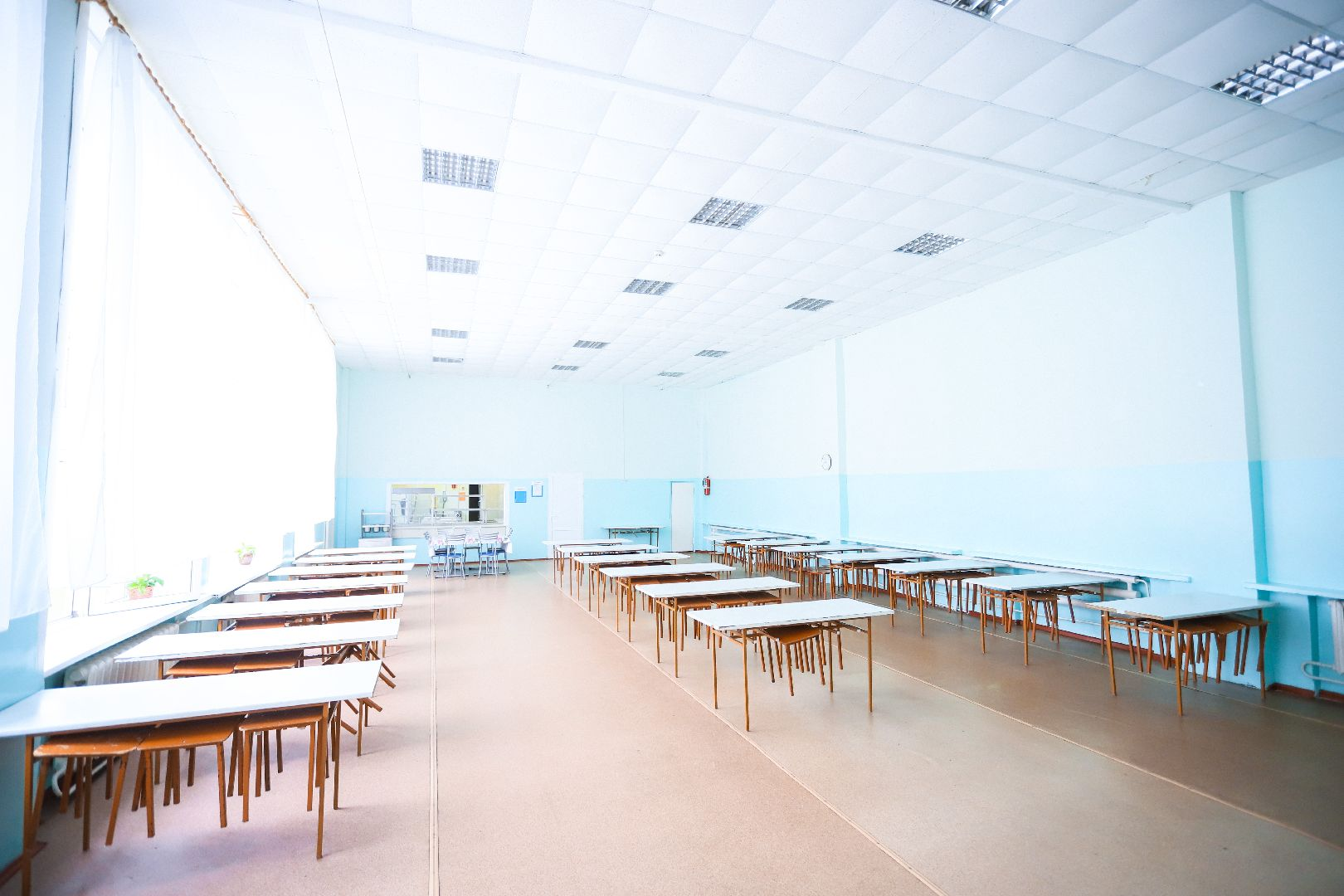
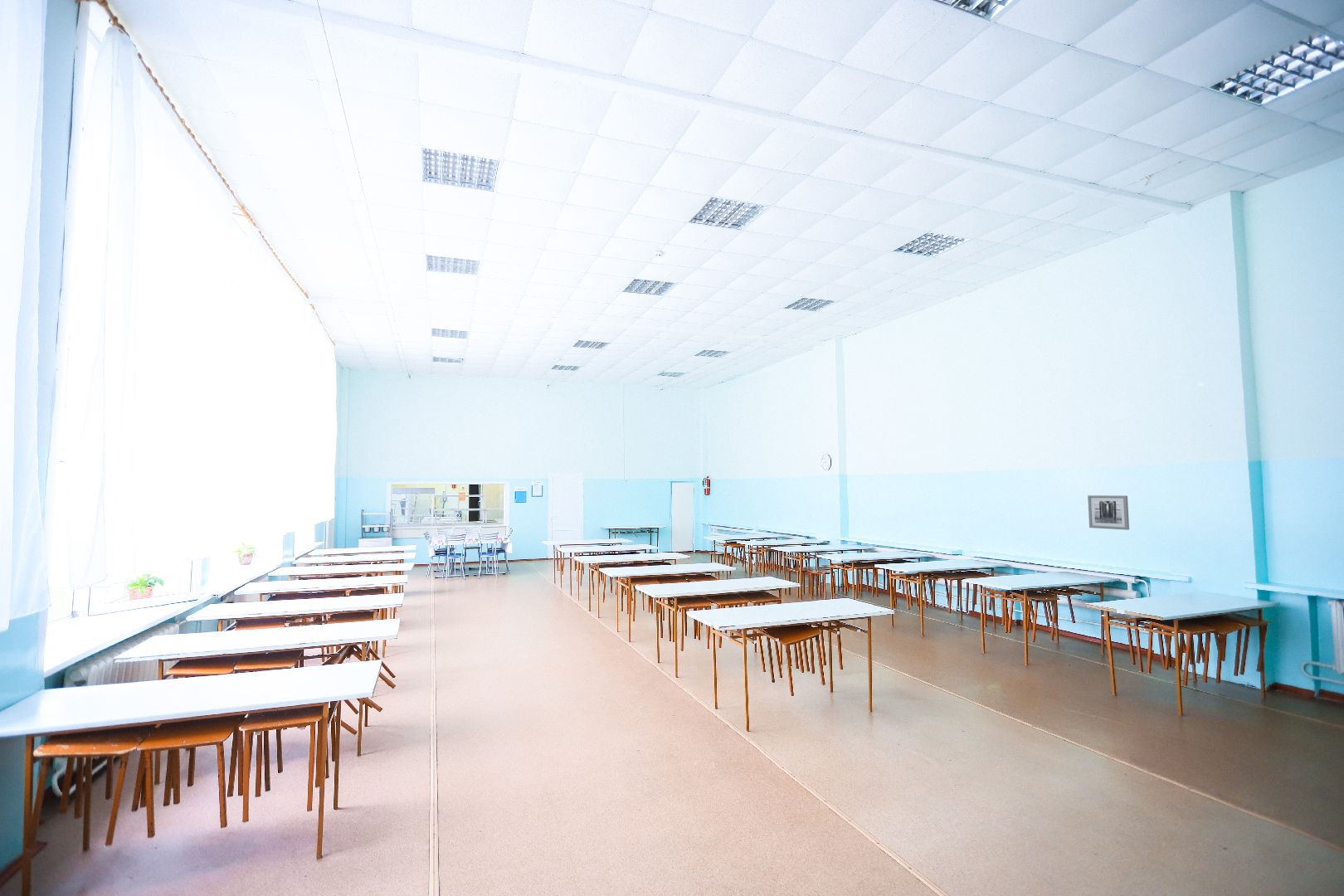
+ wall art (1108, 512)
